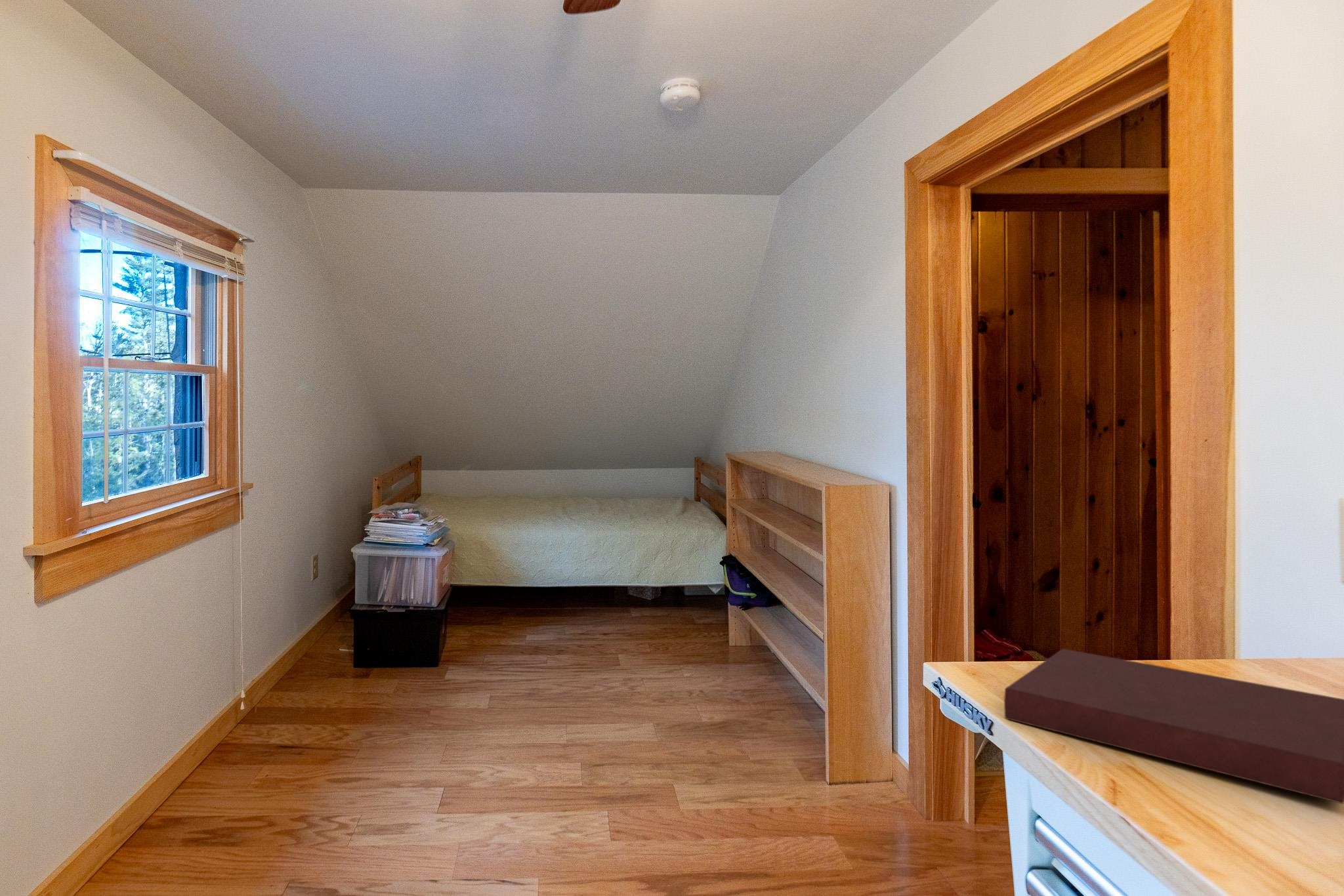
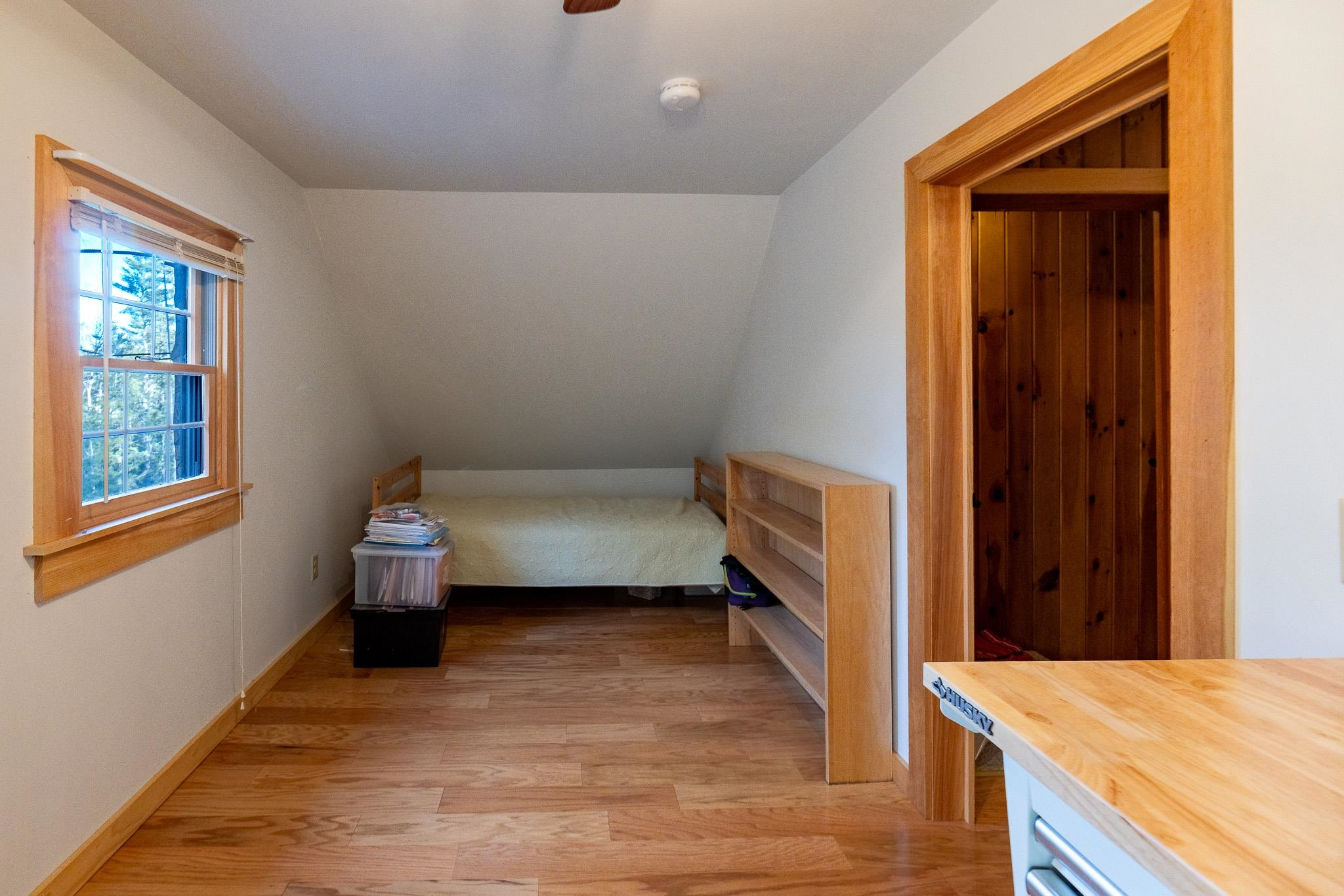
- notebook (1172, 710)
